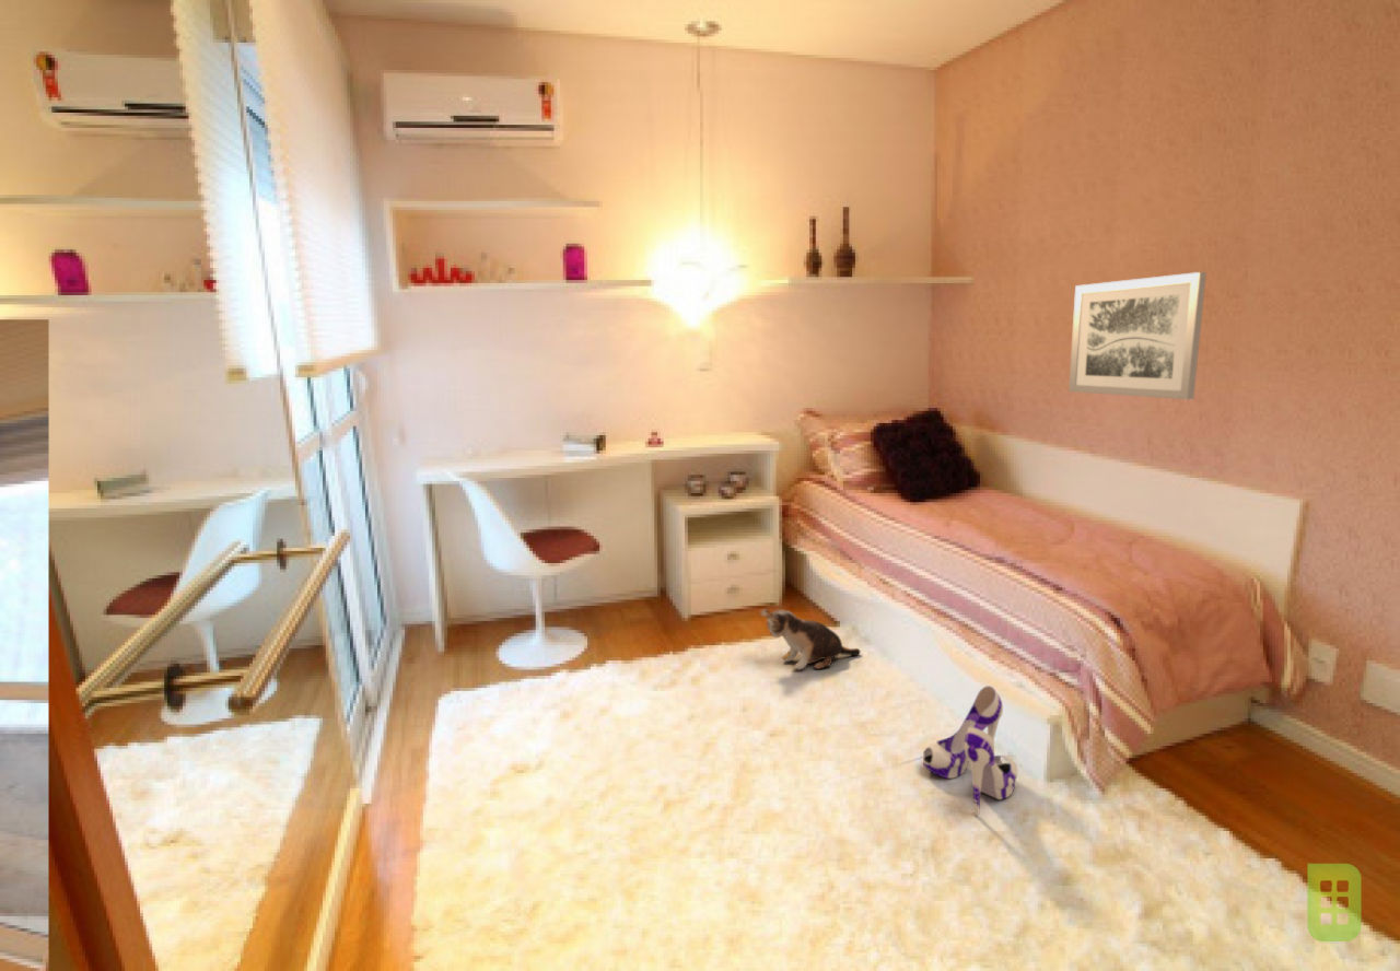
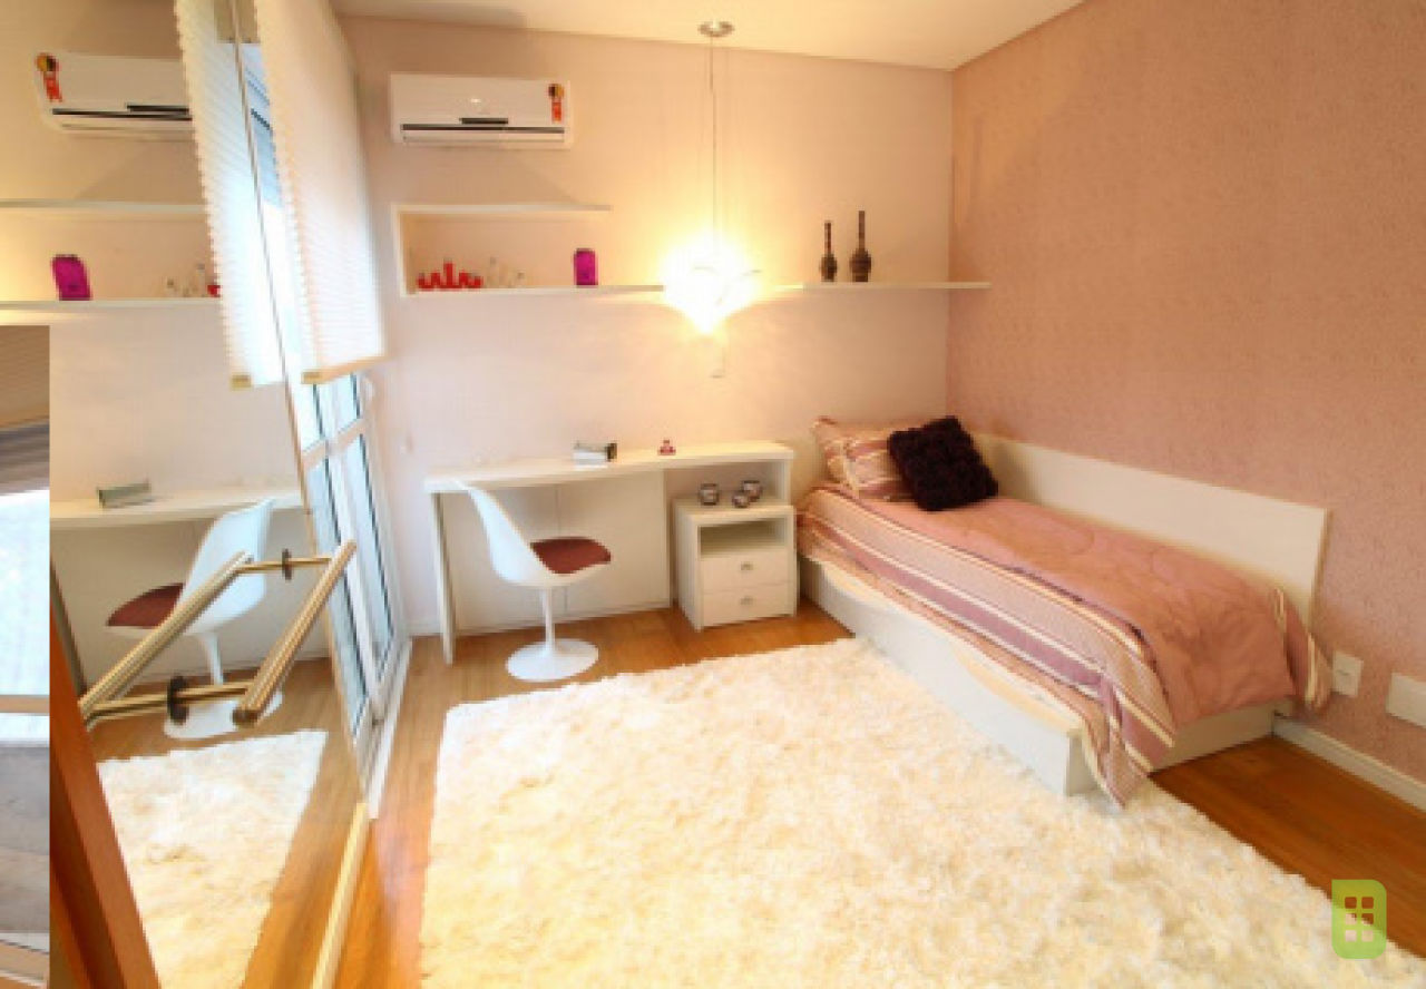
- wall art (1130, 338)
- shoe (980, 745)
- plush toy (813, 633)
